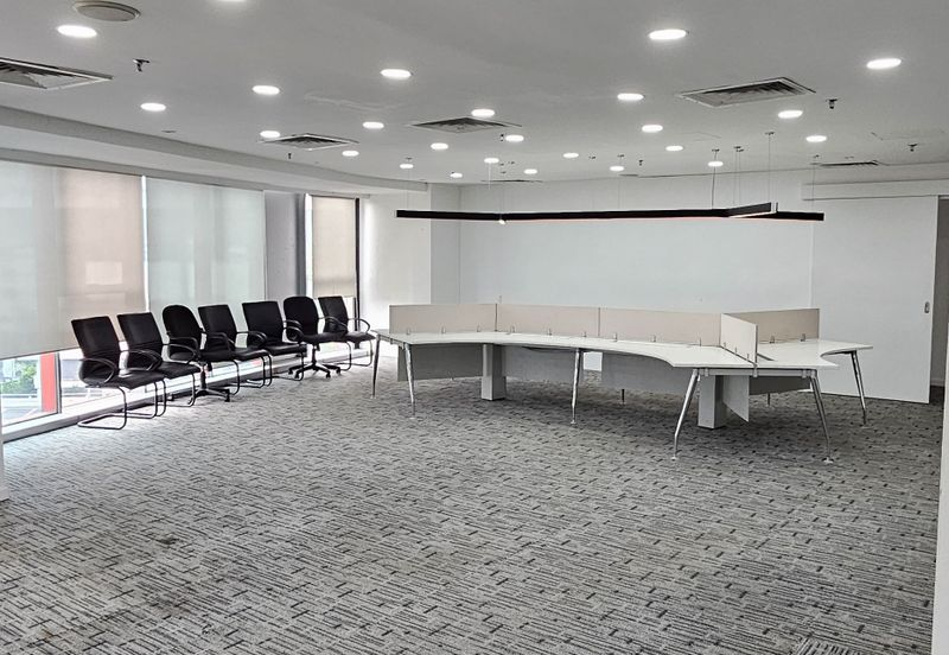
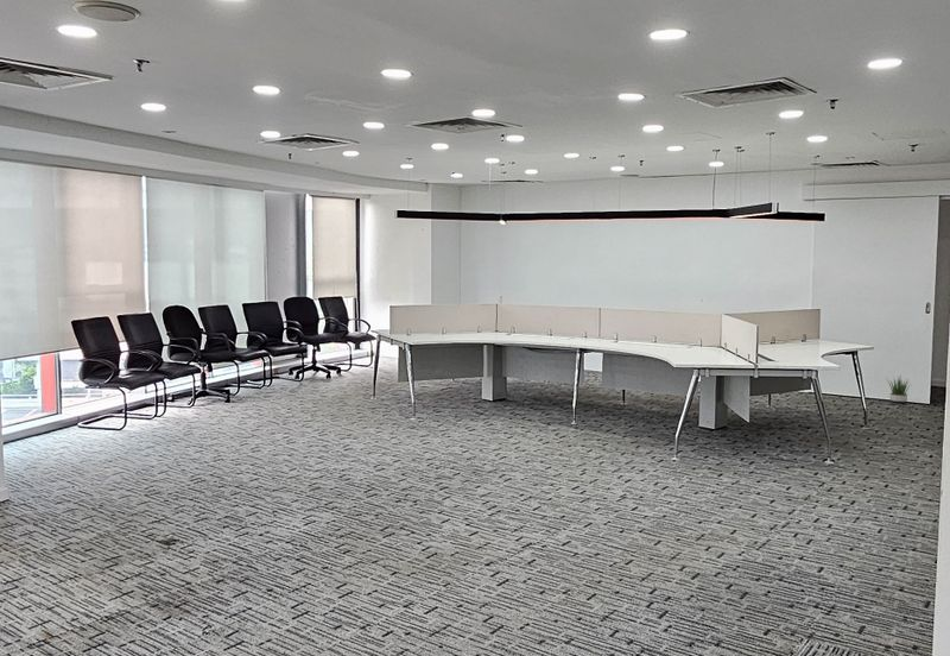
+ potted plant (899, 389)
